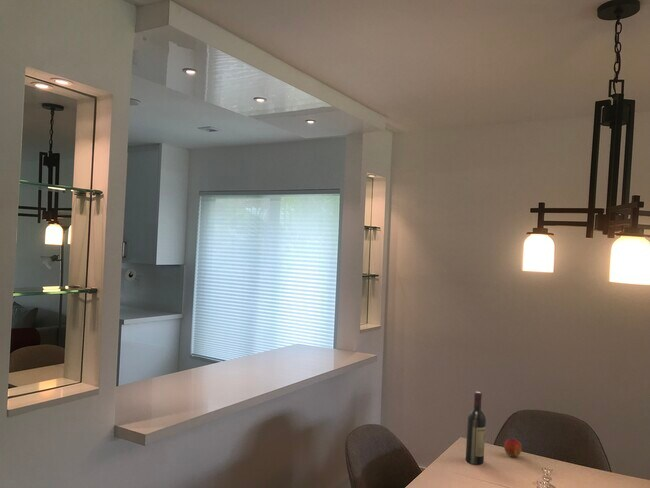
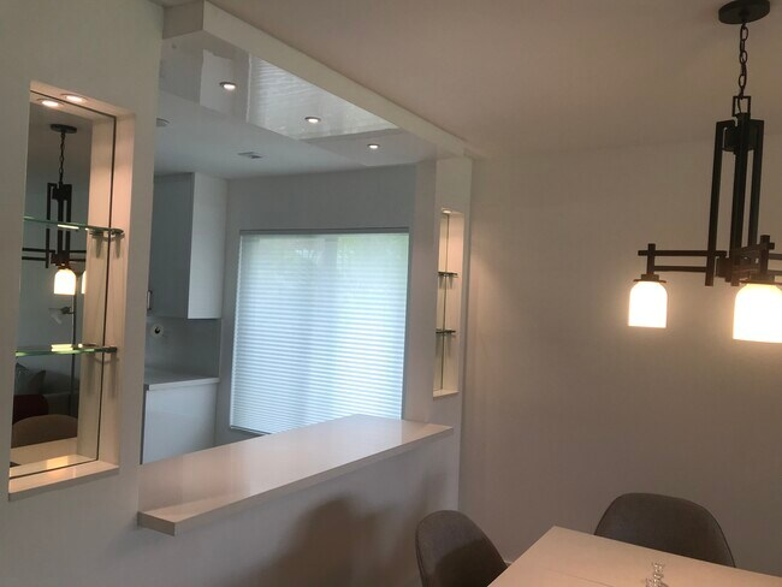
- peach (512, 447)
- wine bottle (476, 426)
